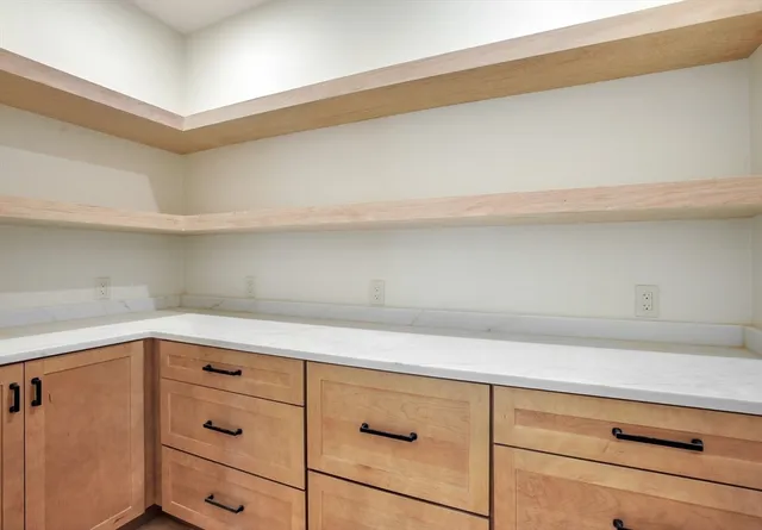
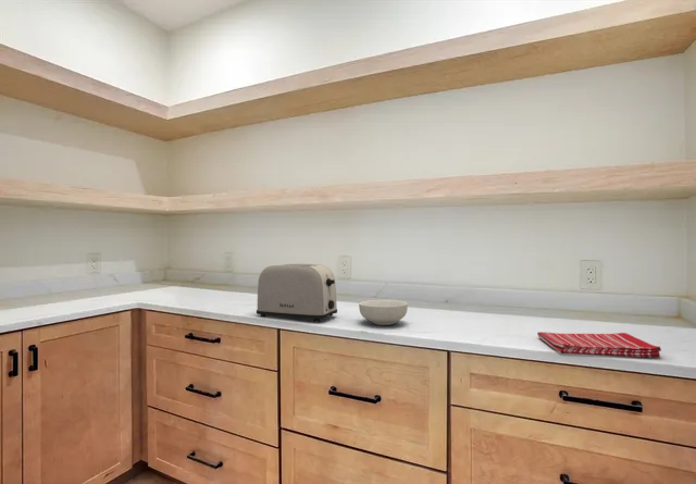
+ dish towel (594, 342)
+ toaster (298, 290)
+ cereal bowl (383, 312)
